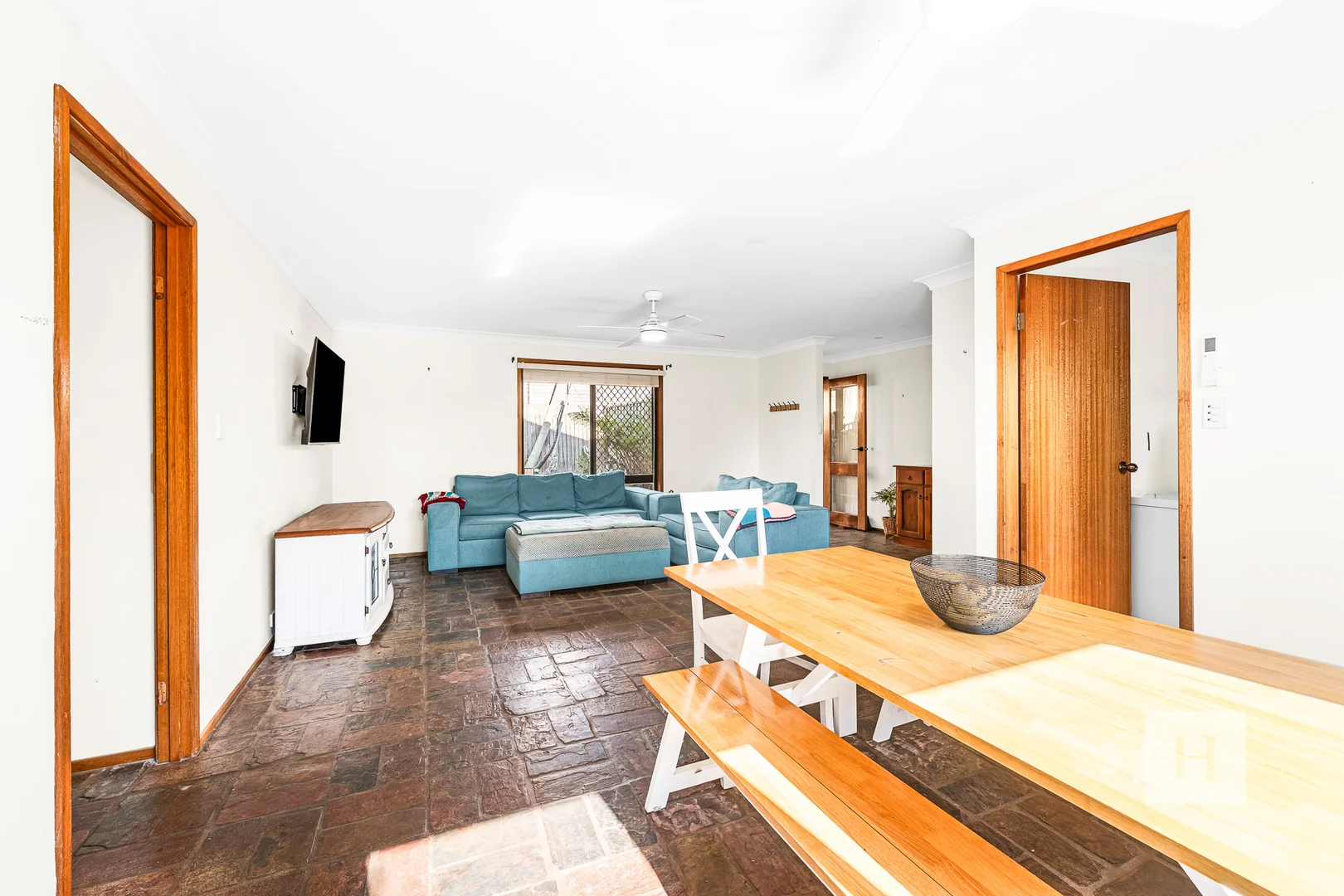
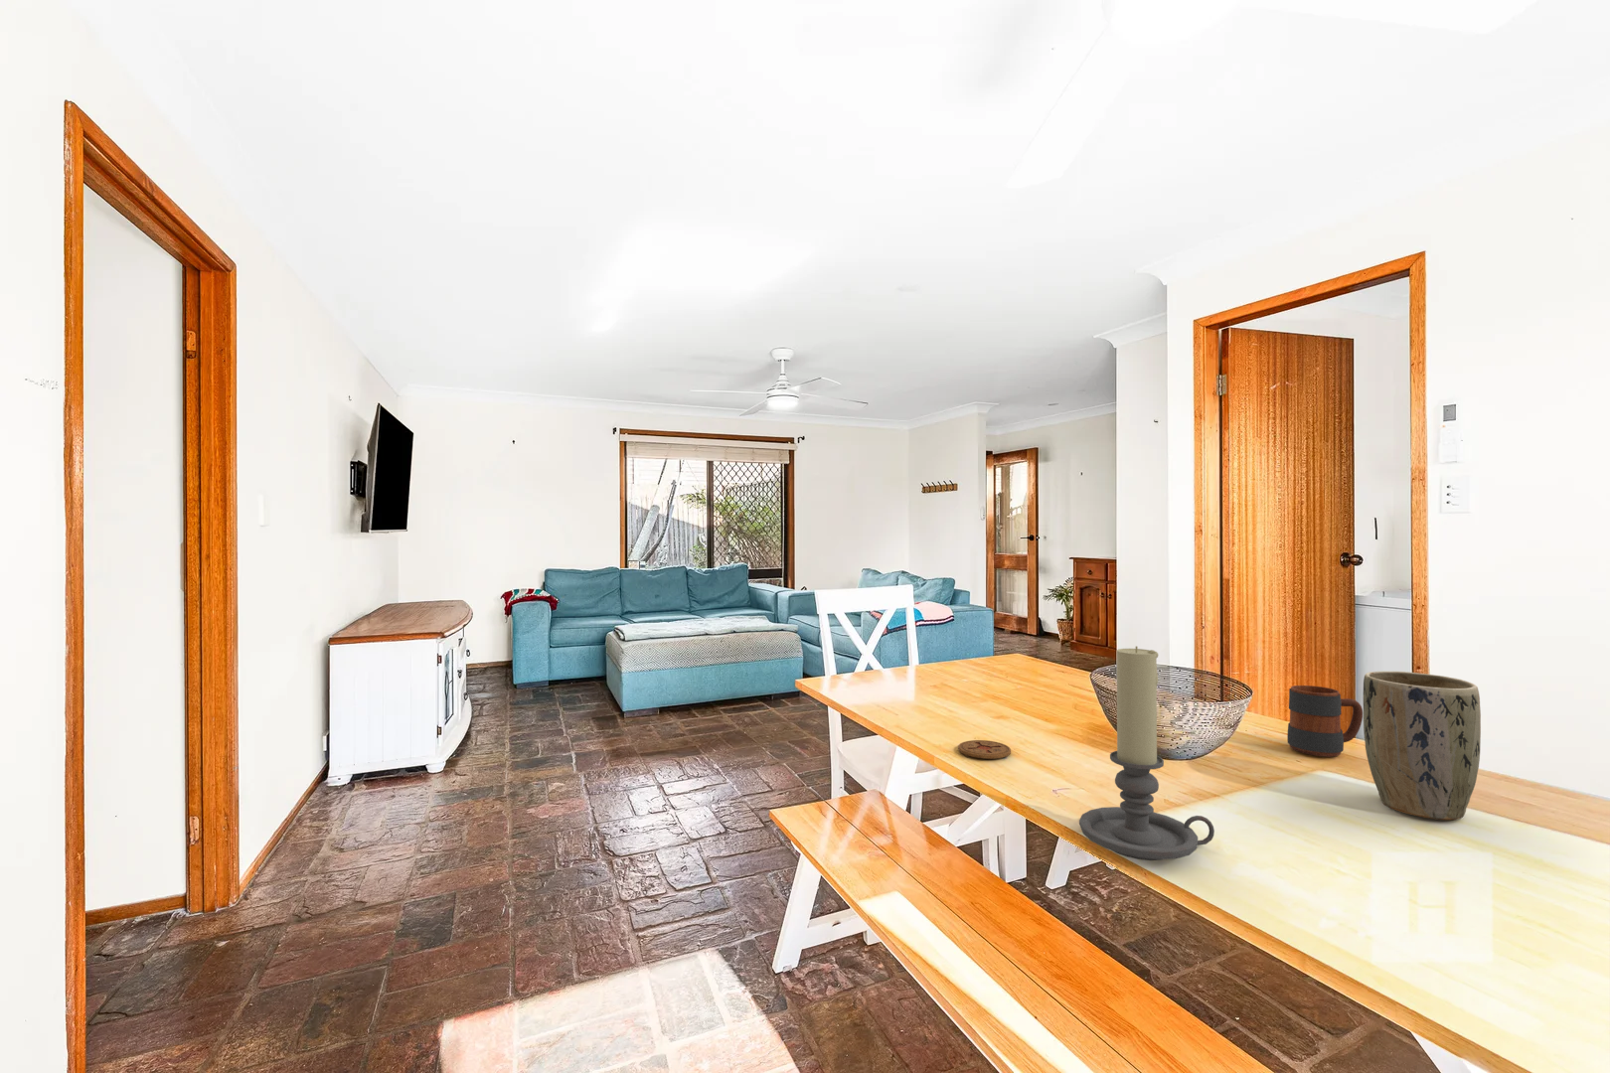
+ mug (1325, 720)
+ plant pot (1420, 744)
+ coaster (983, 750)
+ candle holder (1148, 745)
